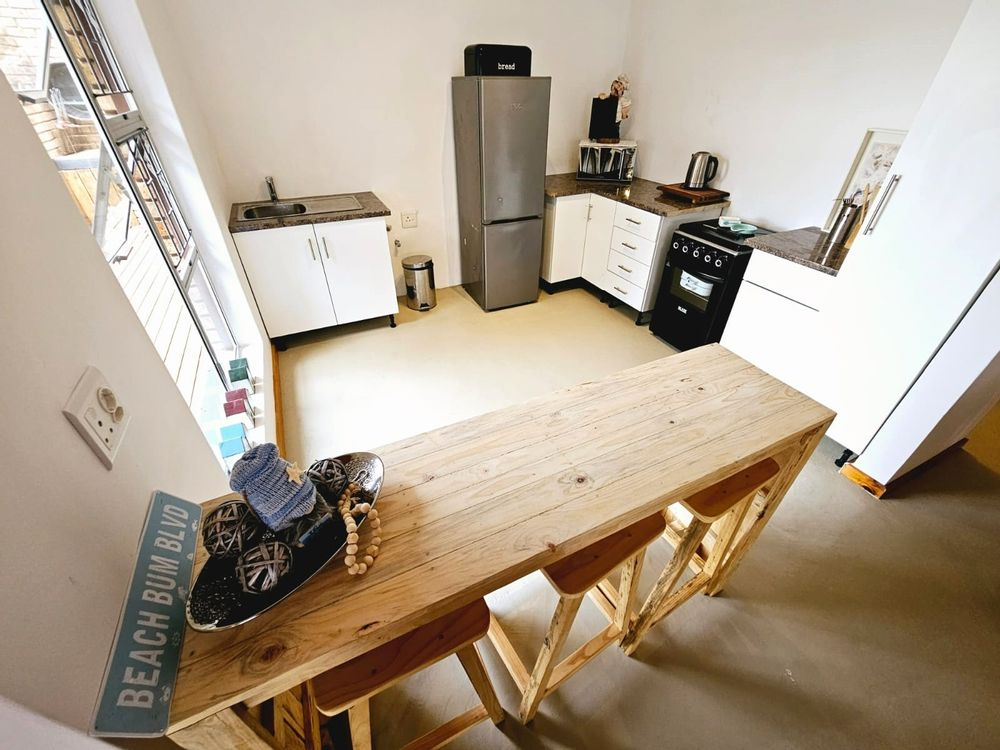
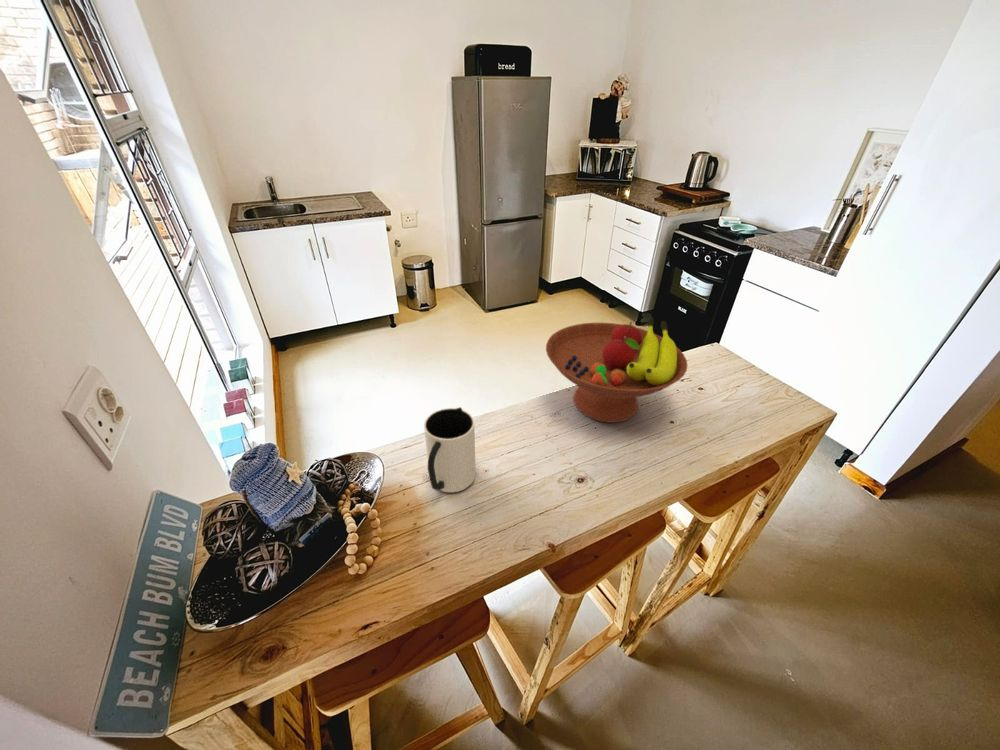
+ pitcher (448, 454)
+ fruit bowl (611, 368)
